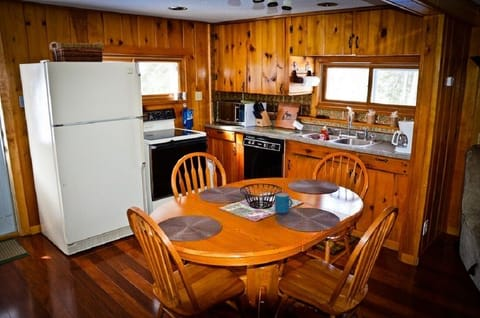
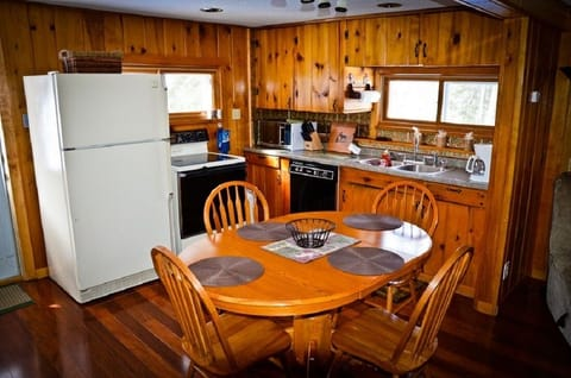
- mug (284, 203)
